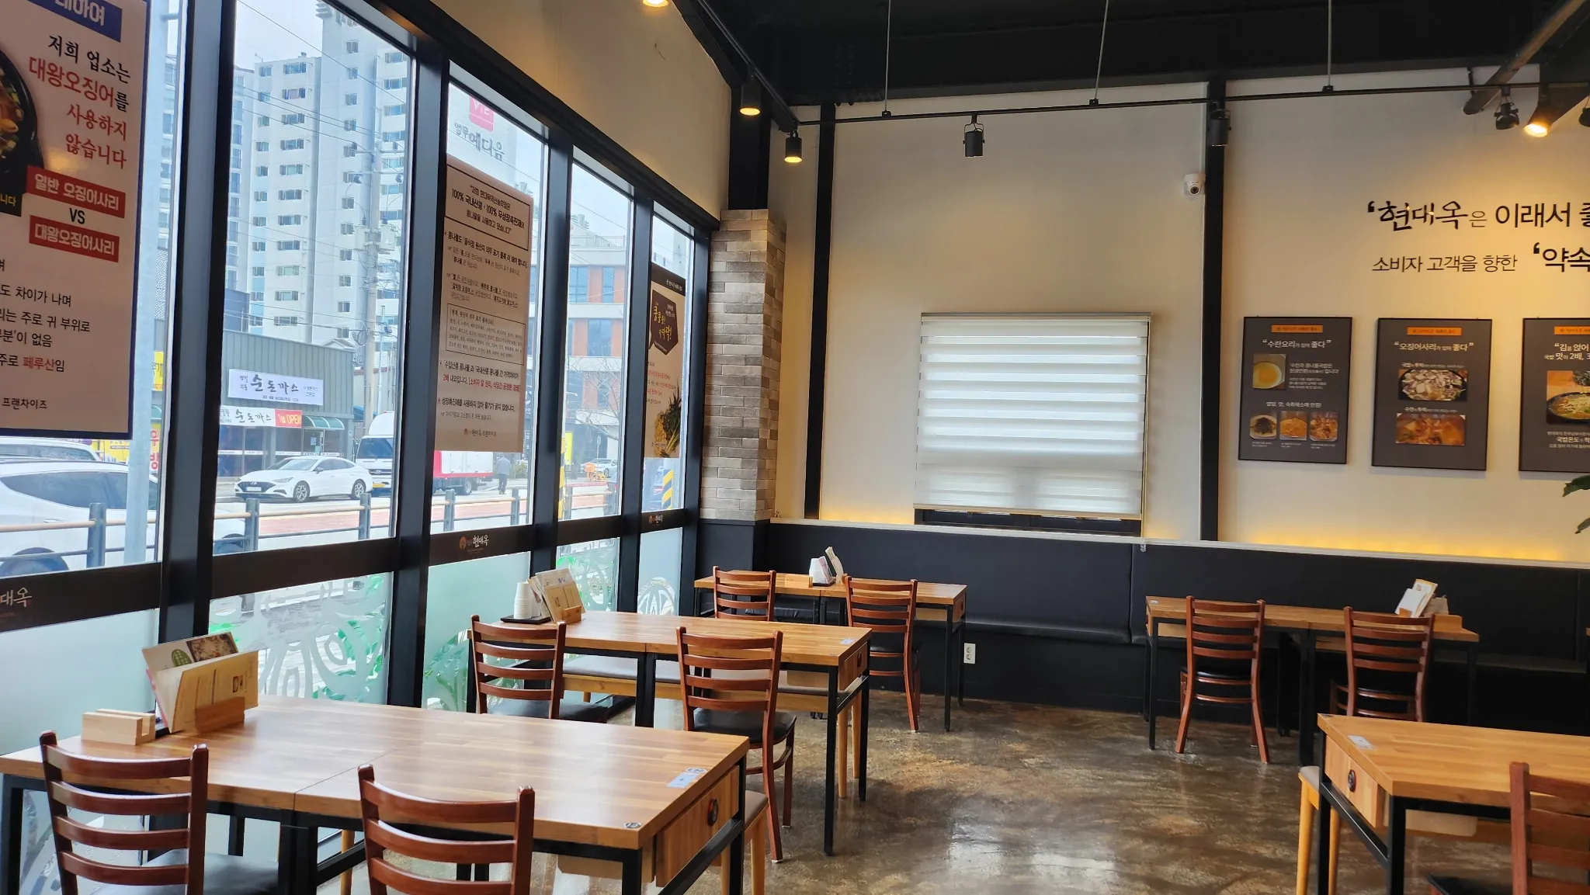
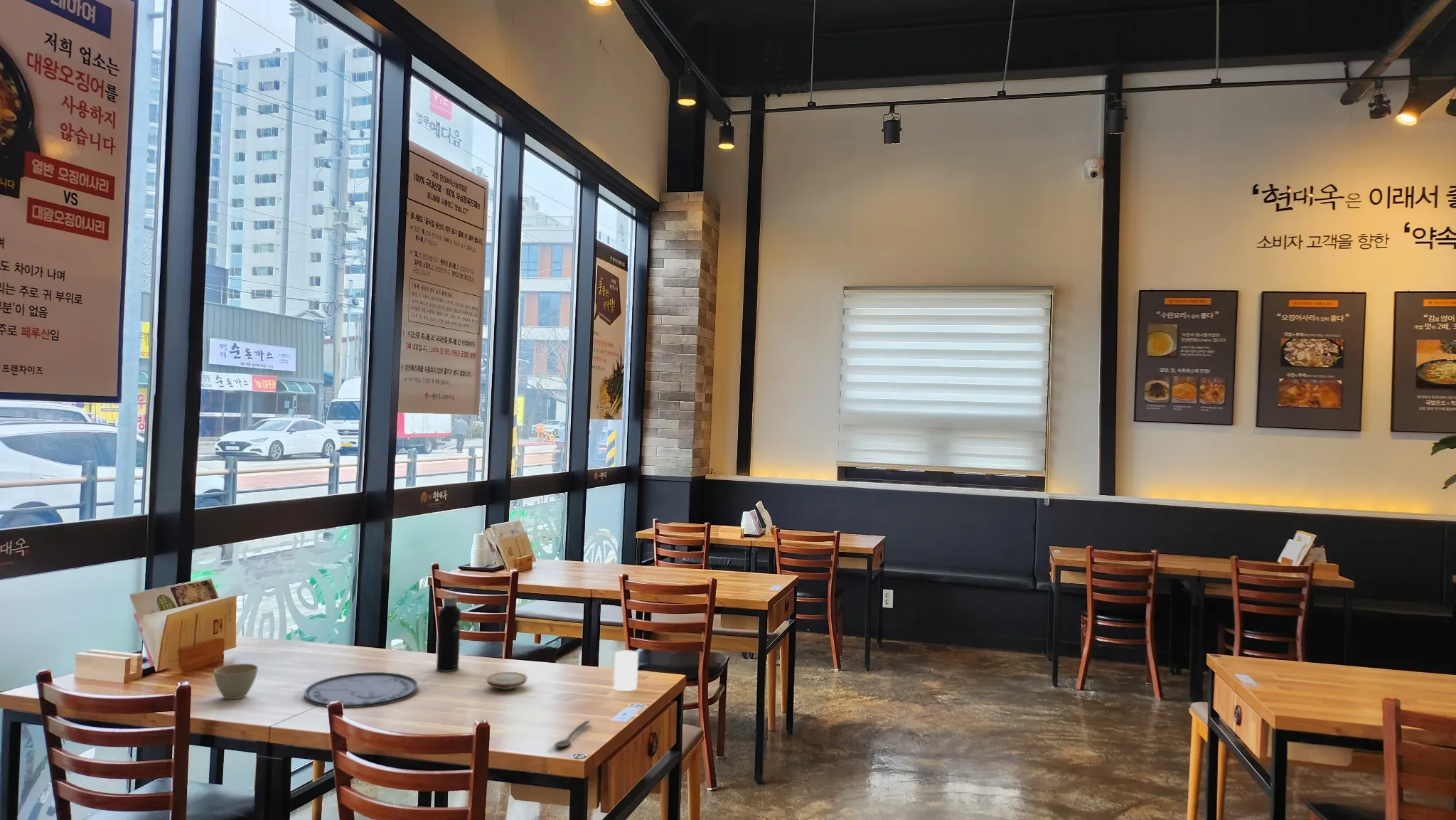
+ water bottle (449, 629)
+ flower pot (235, 682)
+ cup (626, 670)
+ wood slice (506, 681)
+ plate (362, 689)
+ spoon (573, 733)
